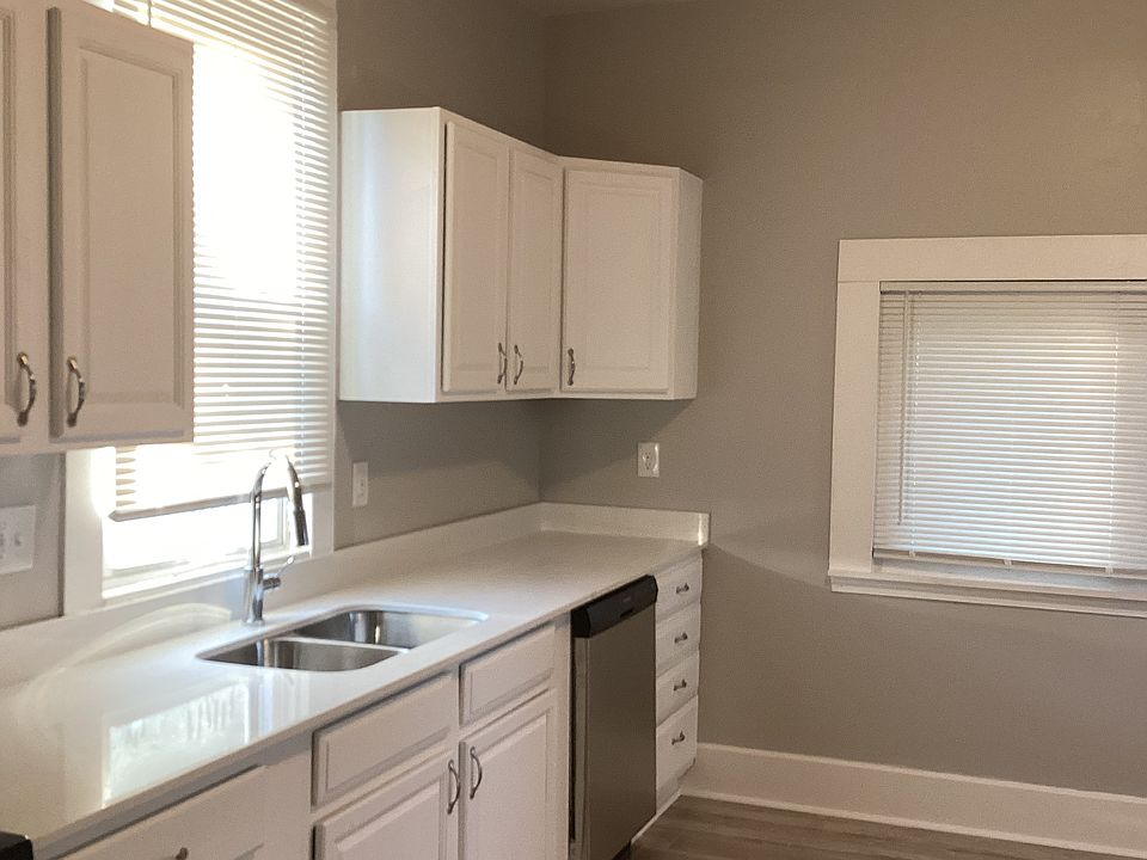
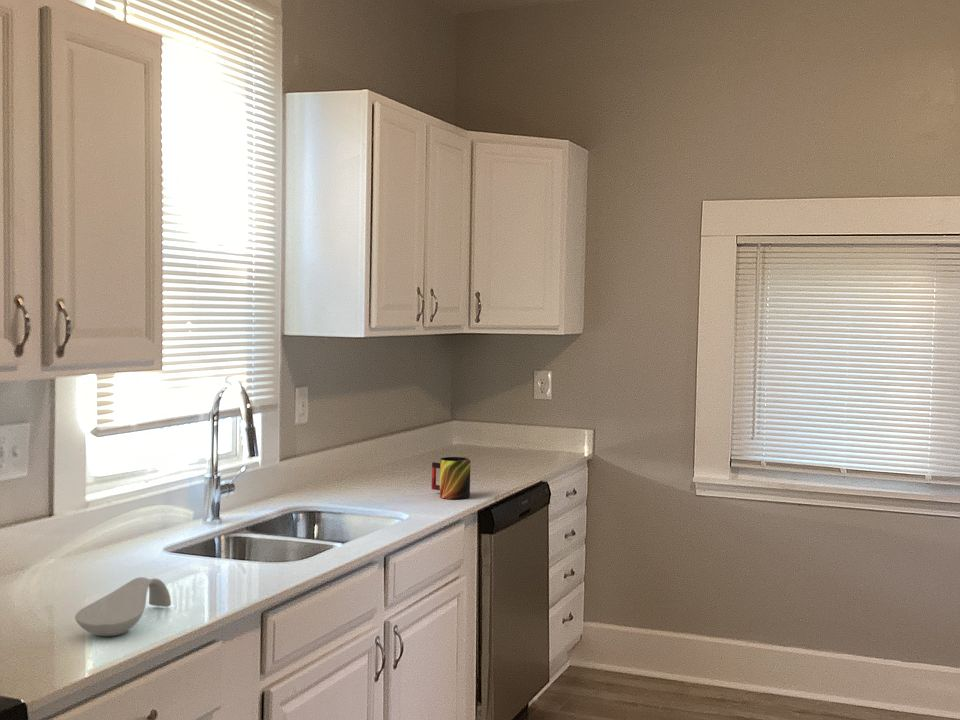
+ mug (448, 477)
+ spoon rest (127, 604)
